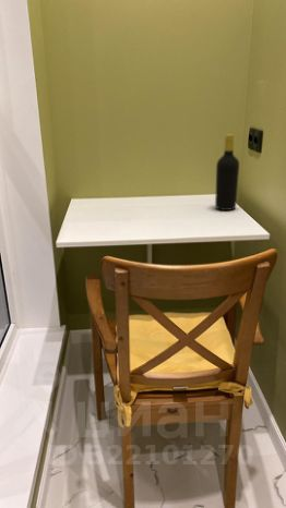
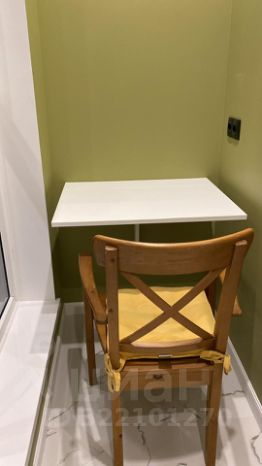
- bottle (227, 172)
